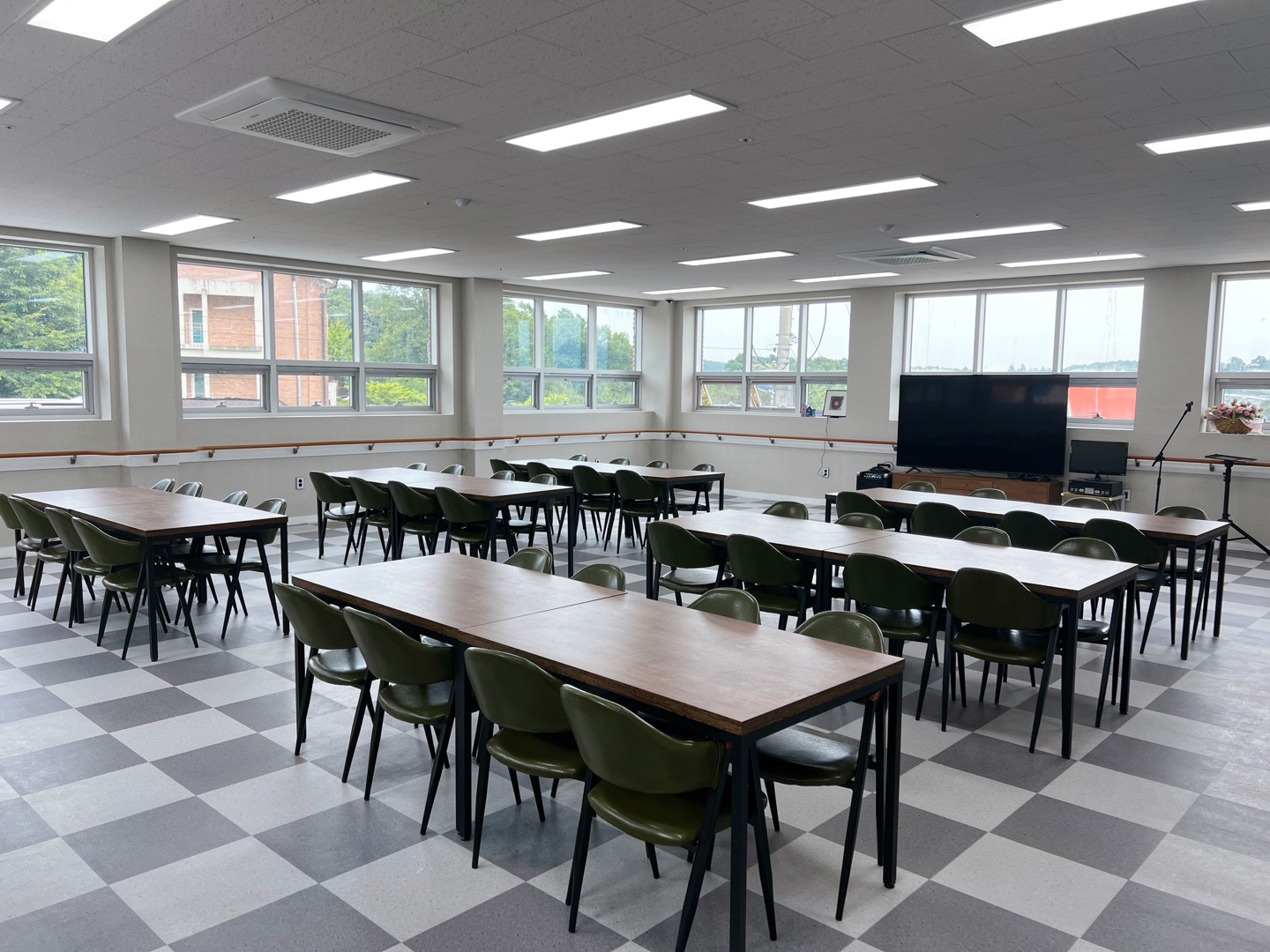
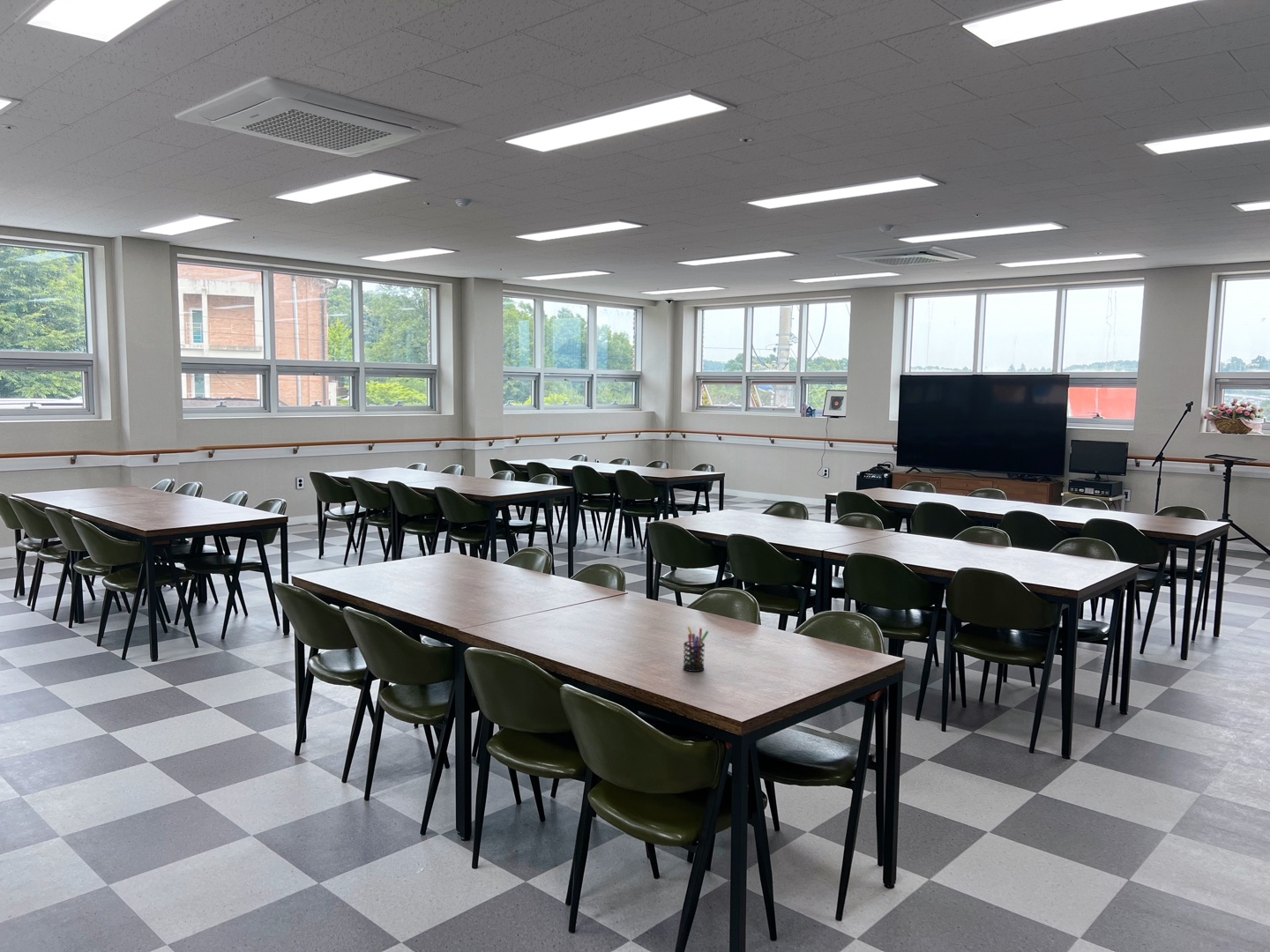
+ pen holder (697, 647)
